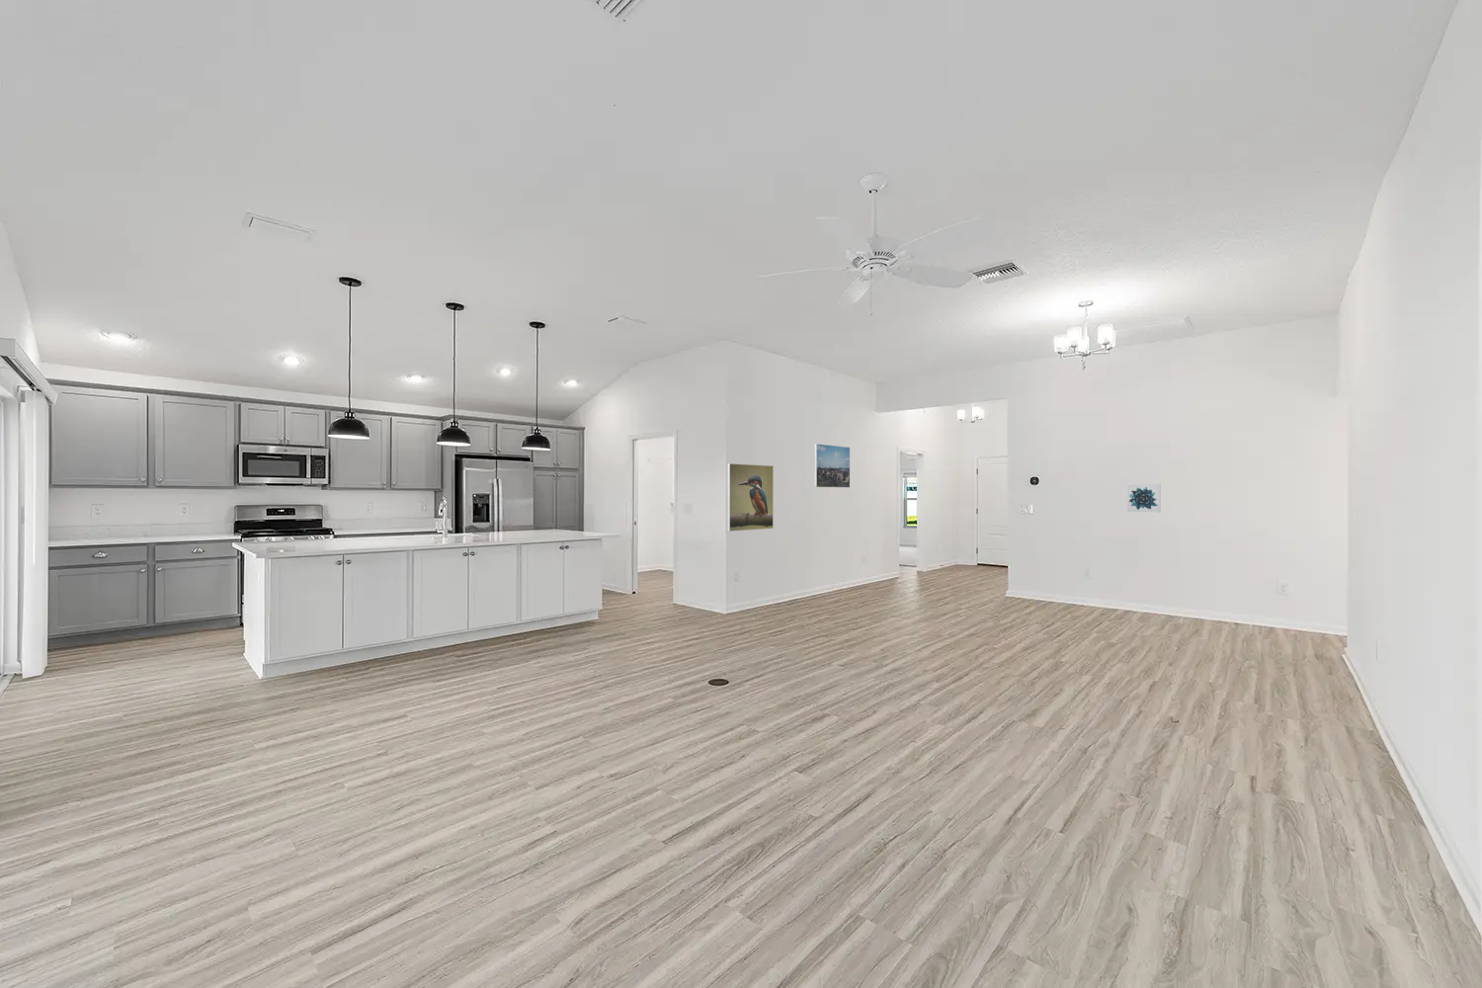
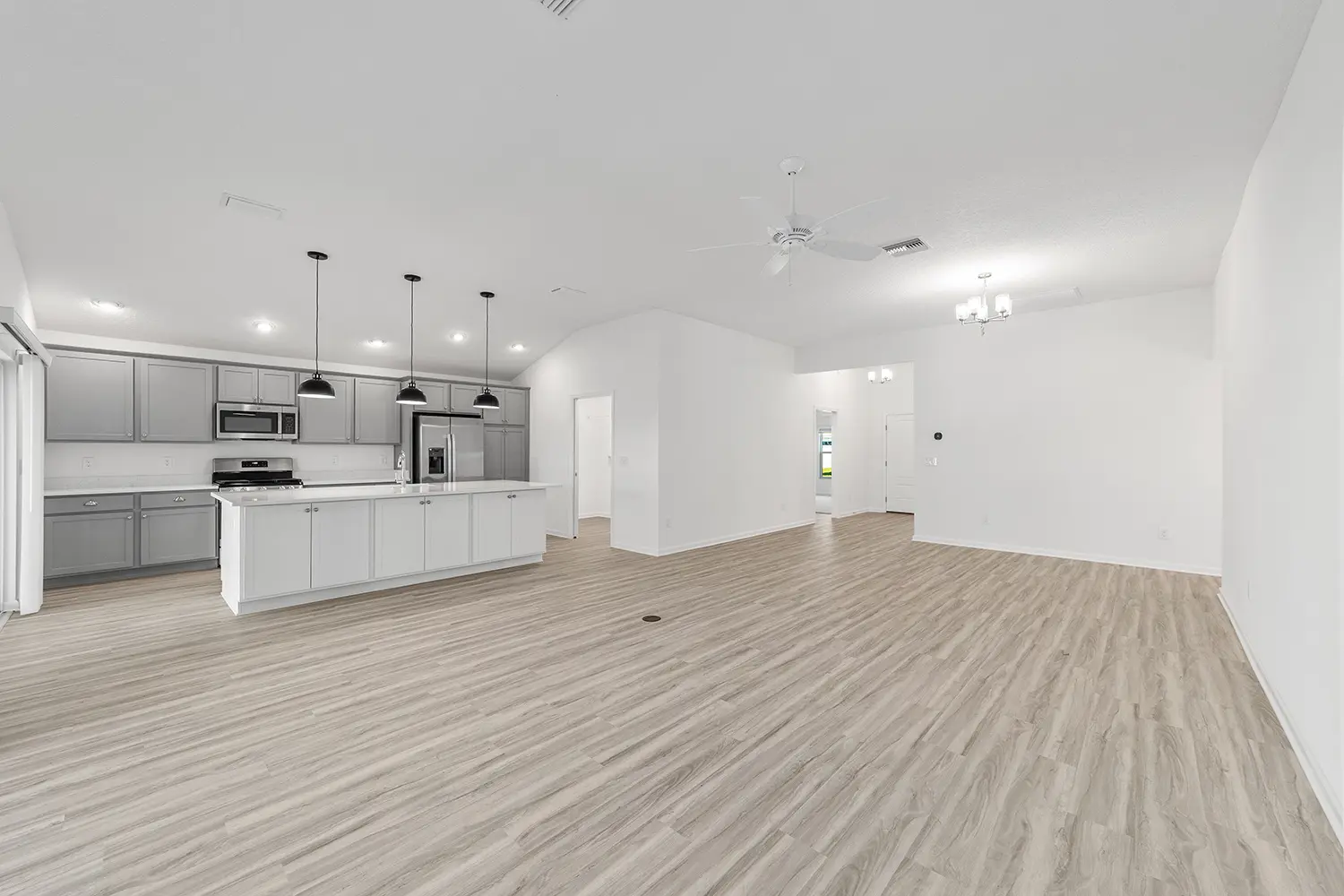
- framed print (831, 466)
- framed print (751, 497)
- wall art (1143, 498)
